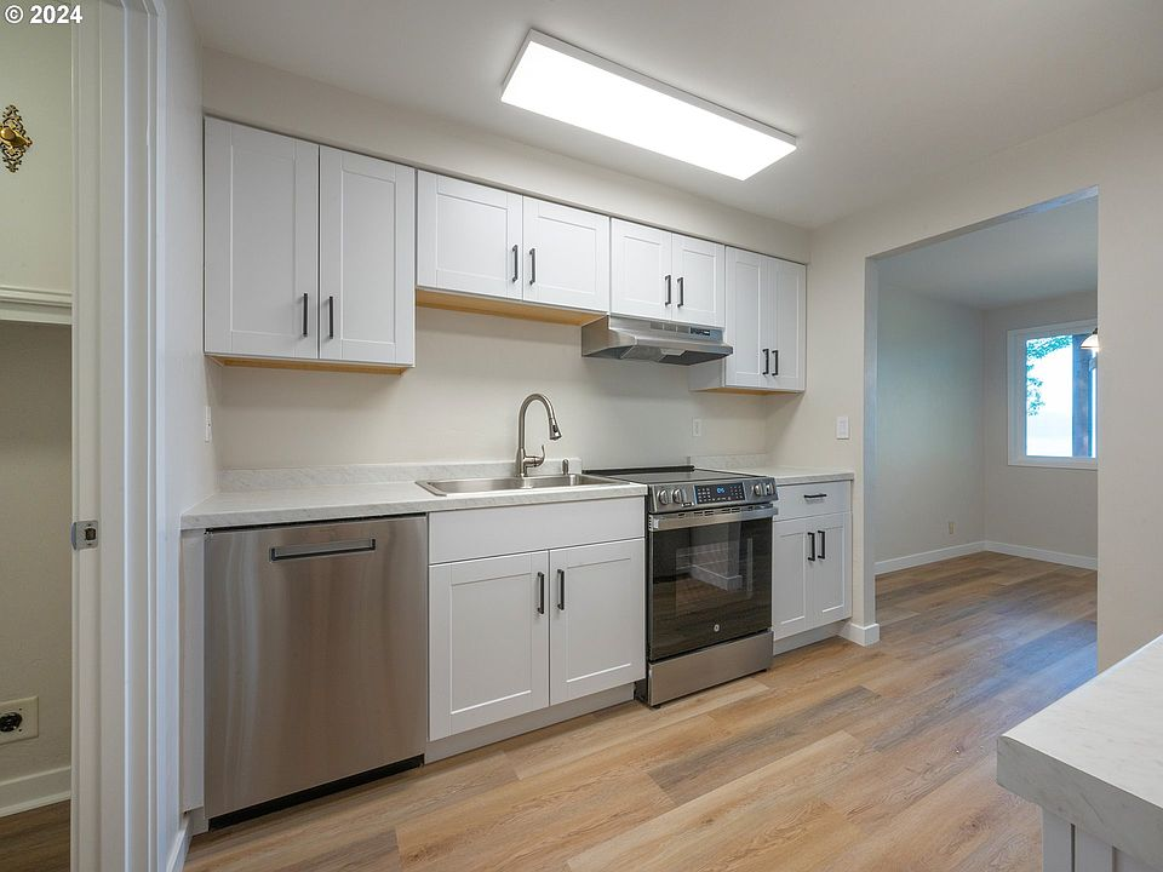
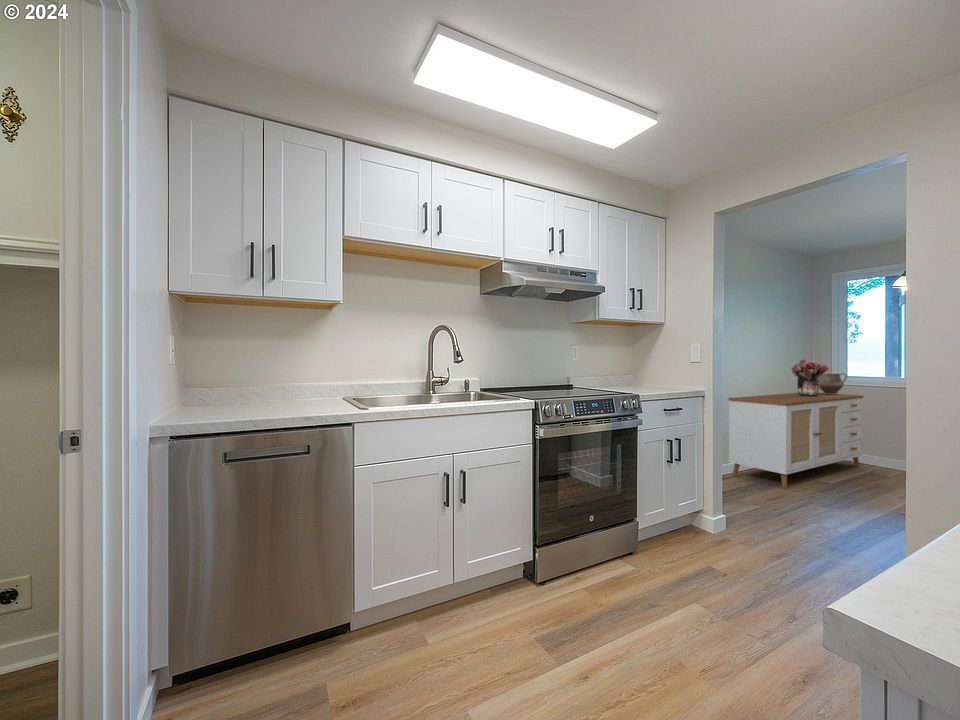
+ ceramic pot (829, 383)
+ sideboard (799, 434)
+ bouquet (808, 377)
